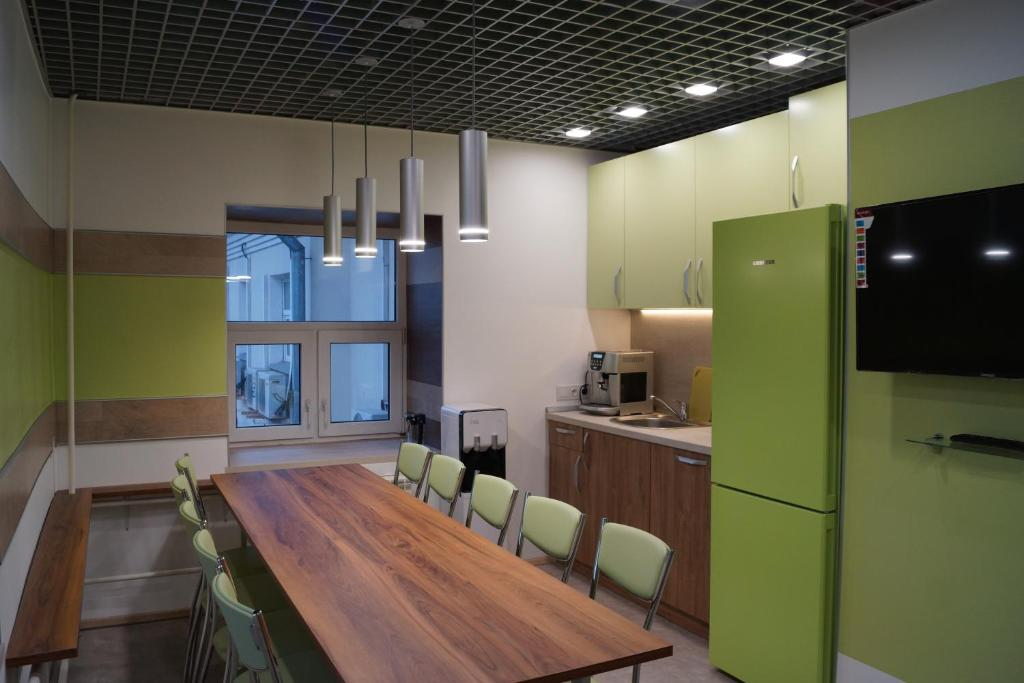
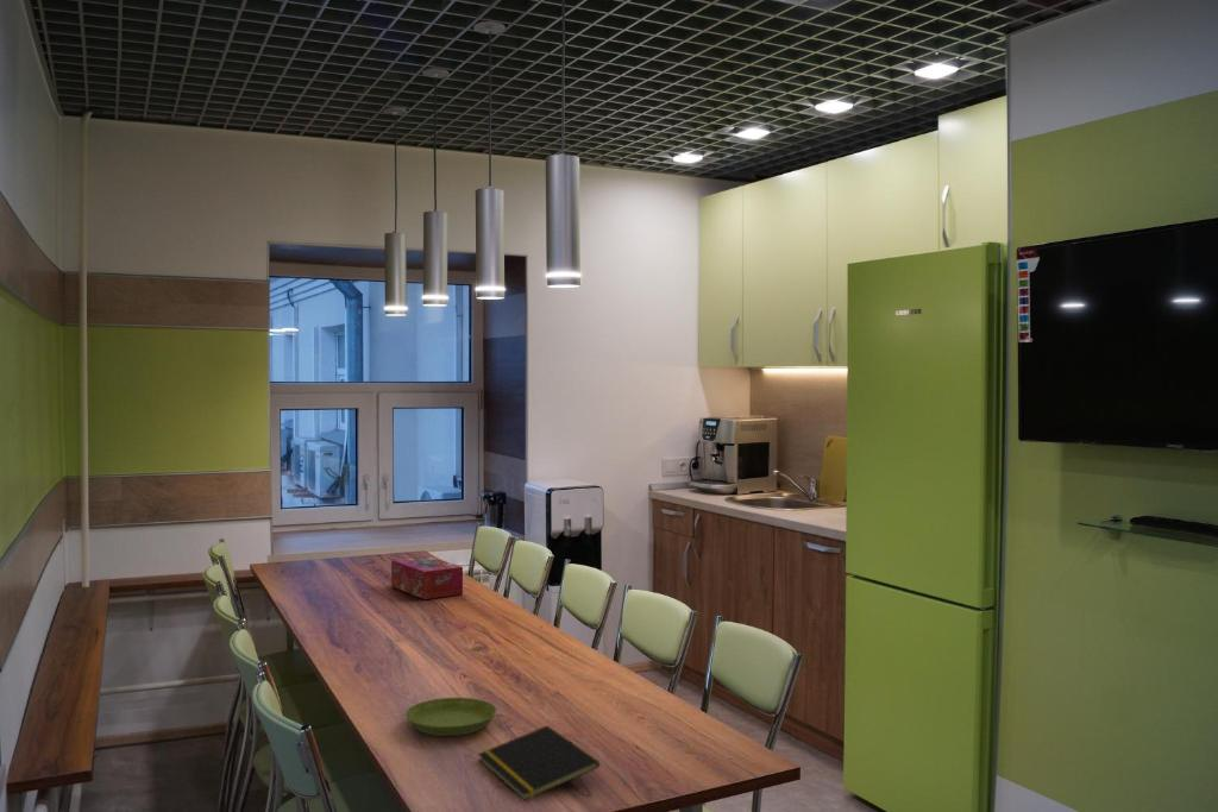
+ tissue box (426, 577)
+ notepad (536, 760)
+ saucer (451, 717)
